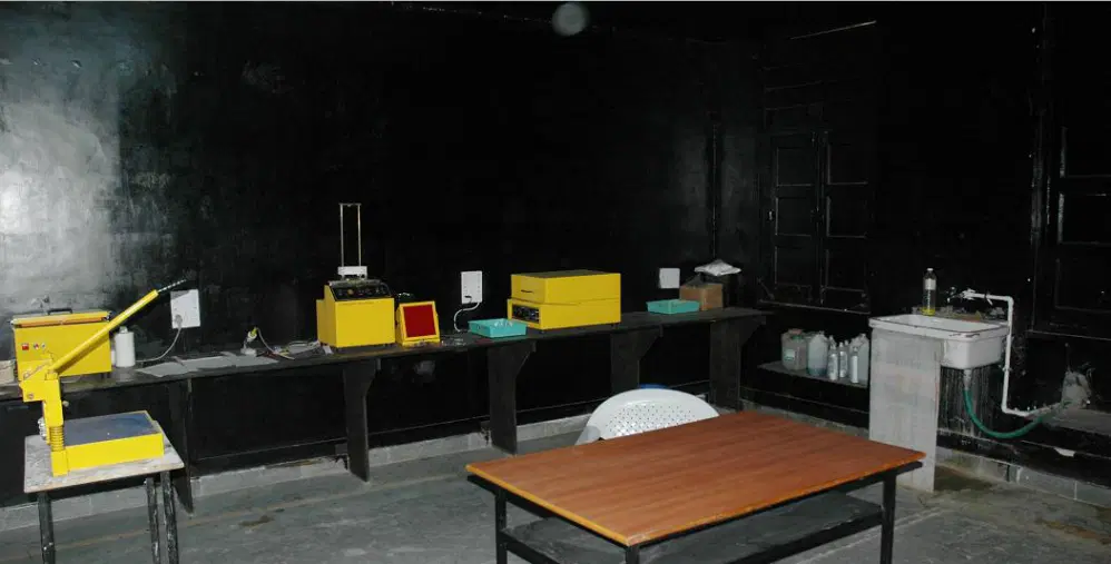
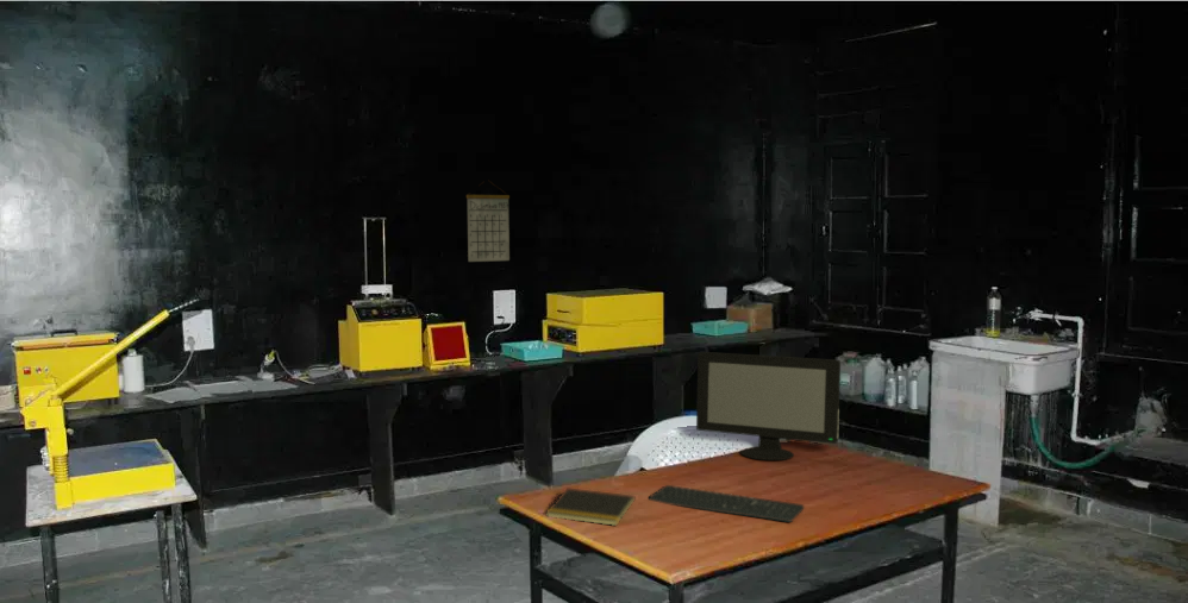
+ keyboard (724, 502)
+ notepad (590, 505)
+ computer monitor (767, 406)
+ calendar (488, 220)
